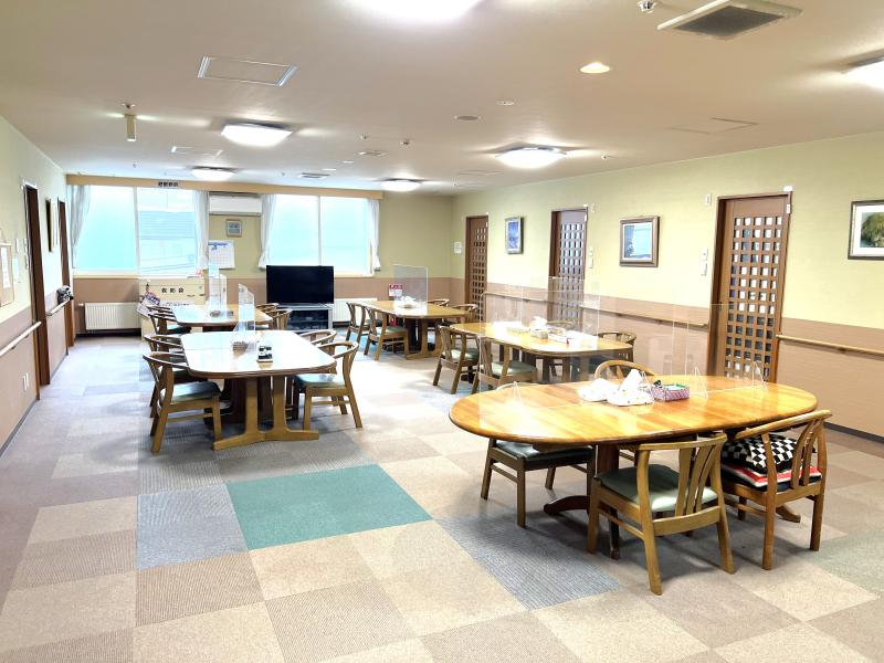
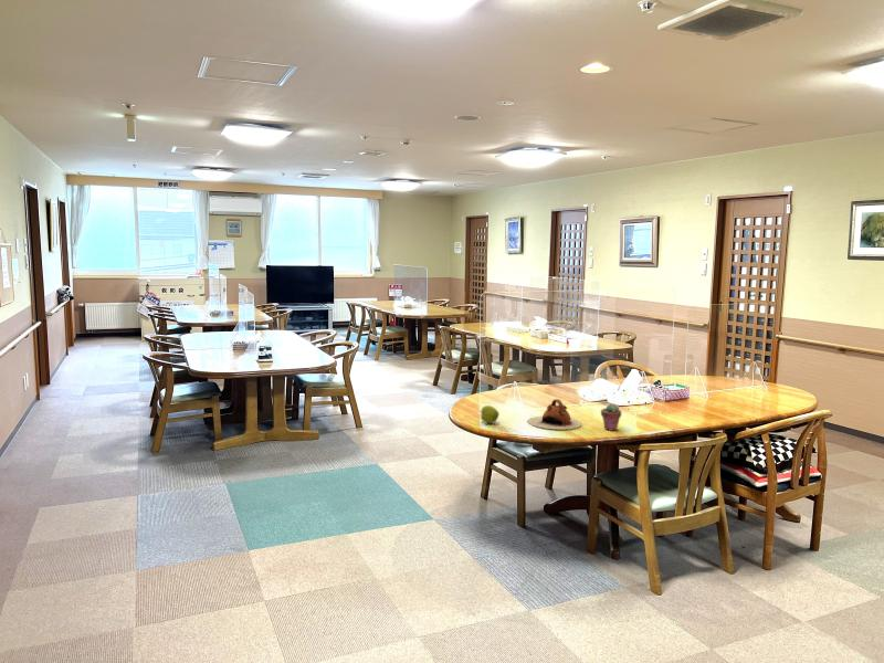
+ potted succulent (611, 415)
+ teapot (554, 410)
+ apple (488, 413)
